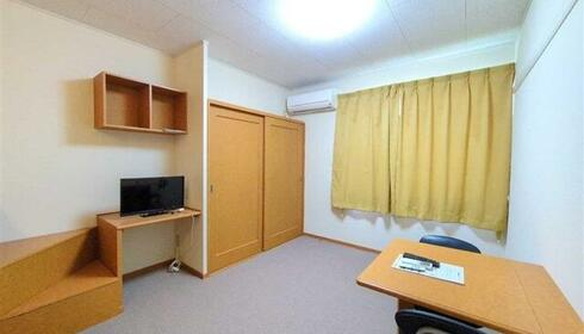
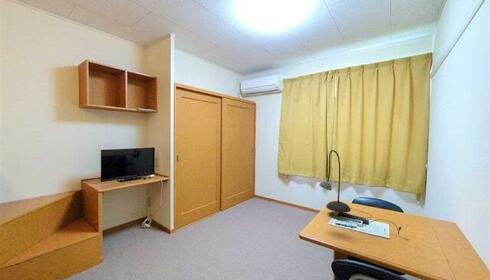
+ desk lamp (339, 188)
